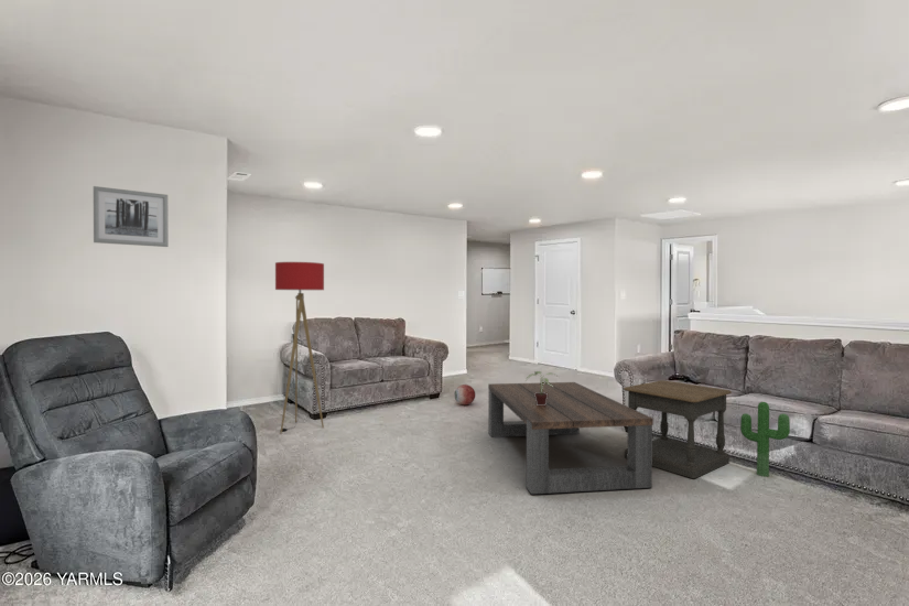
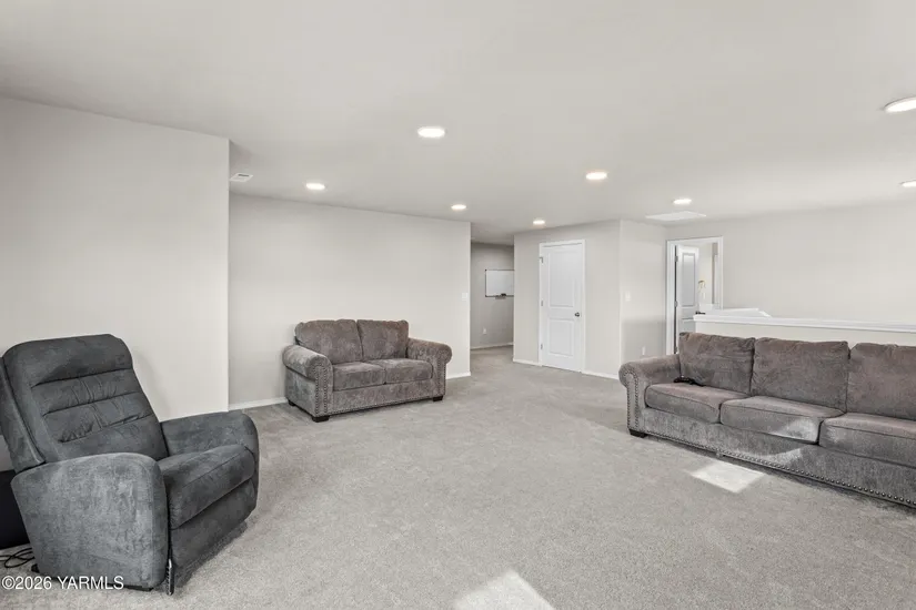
- ball (464, 394)
- coffee table (556, 426)
- floor lamp (301, 344)
- wall art (131, 217)
- side table (667, 424)
- potted plant (542, 388)
- decorative plant (764, 437)
